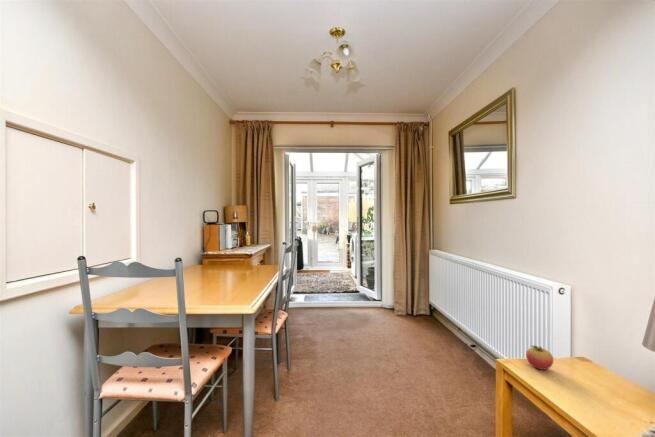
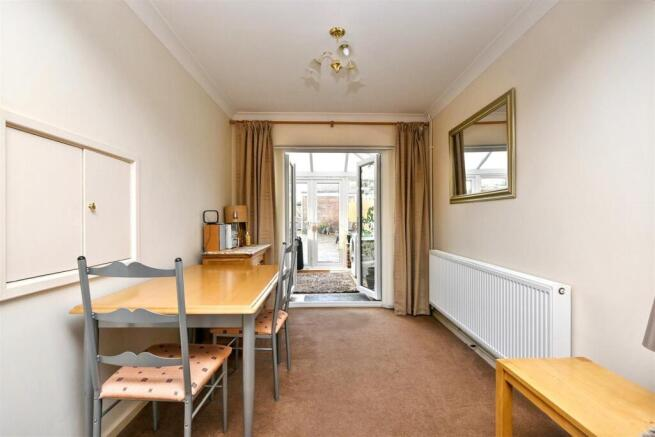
- fruit (539, 355)
